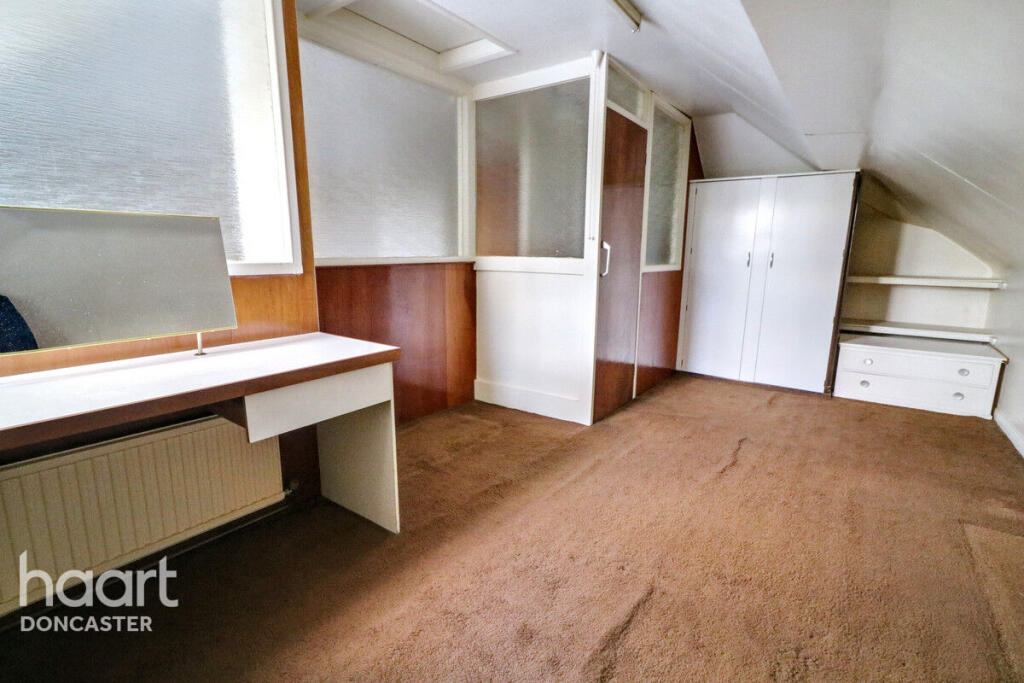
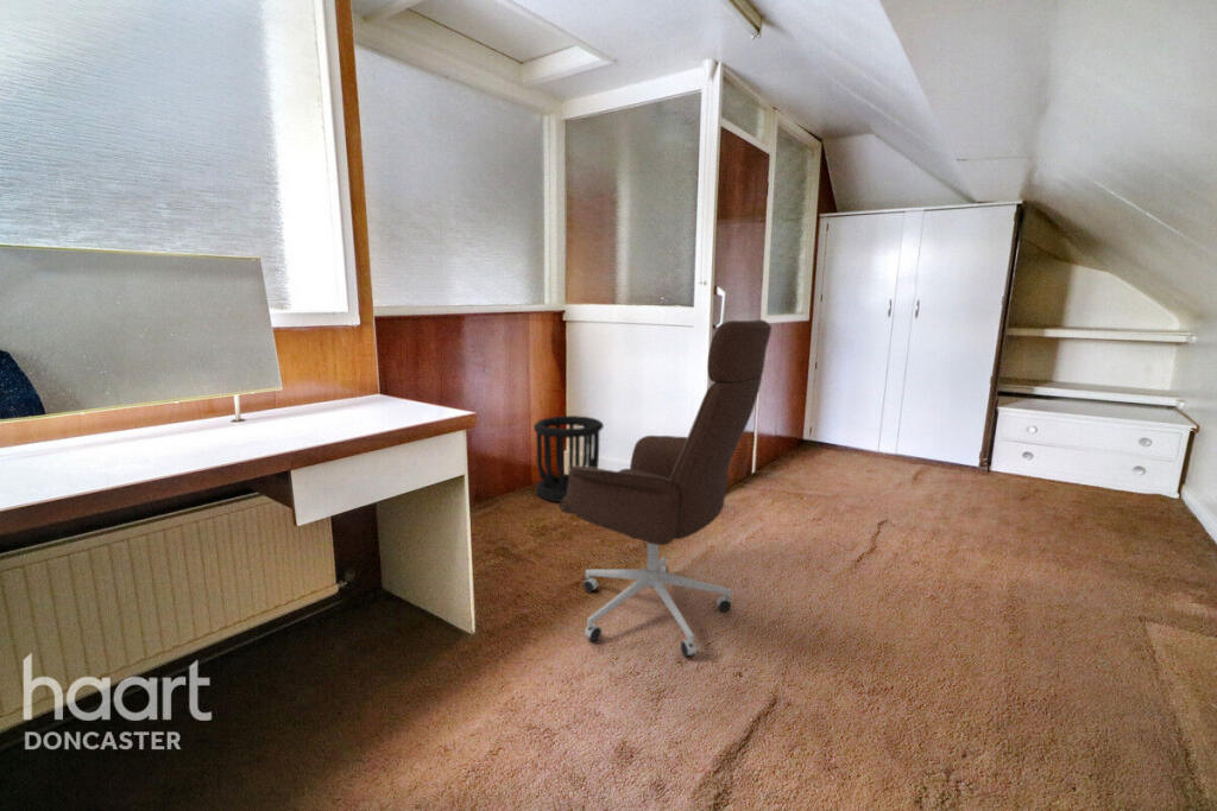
+ wastebasket (569, 457)
+ office chair (662, 473)
